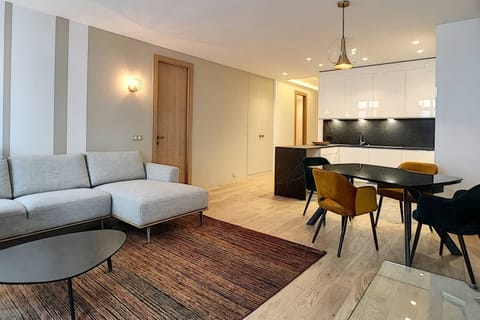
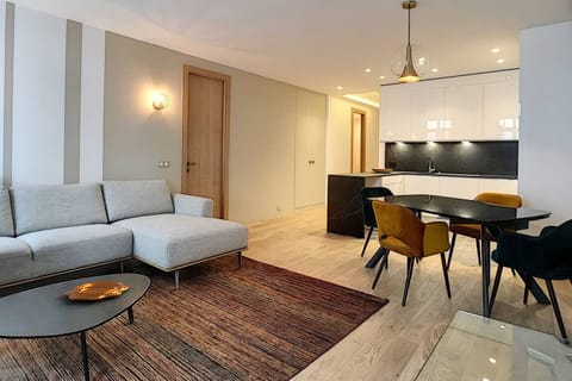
+ decorative bowl (98, 289)
